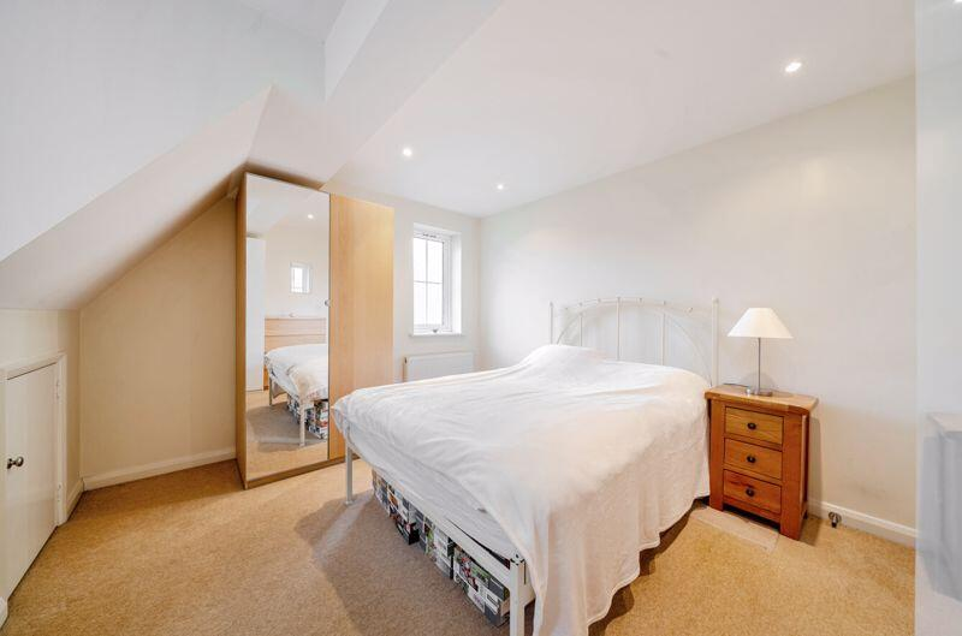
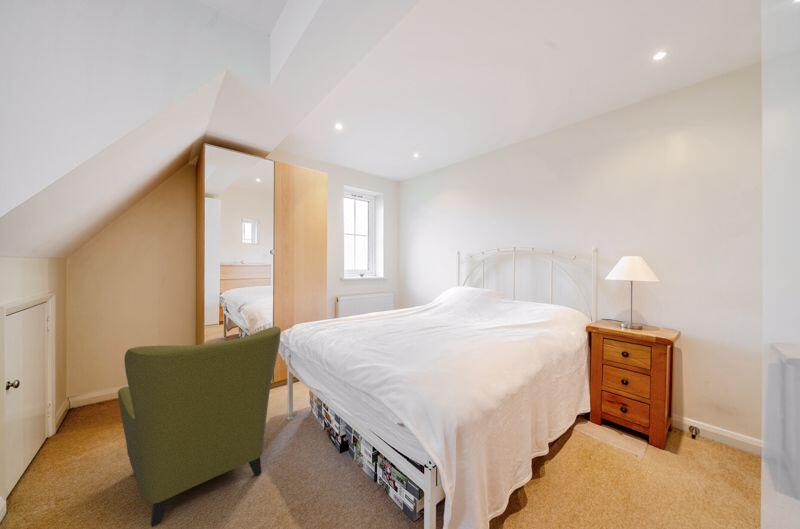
+ armchair (204, 403)
